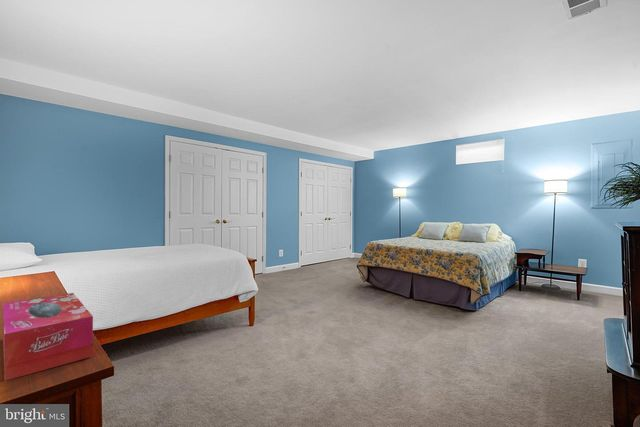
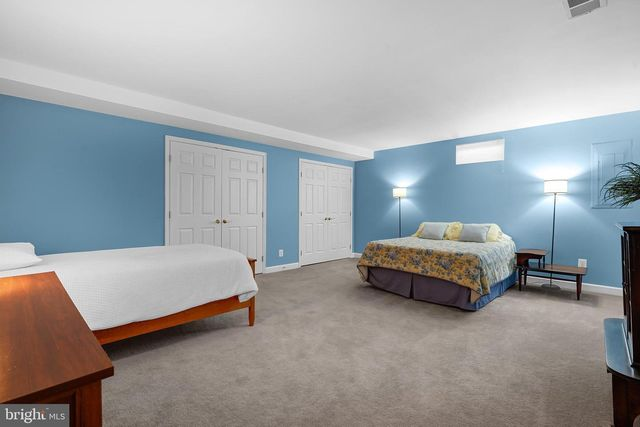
- tissue box (45, 328)
